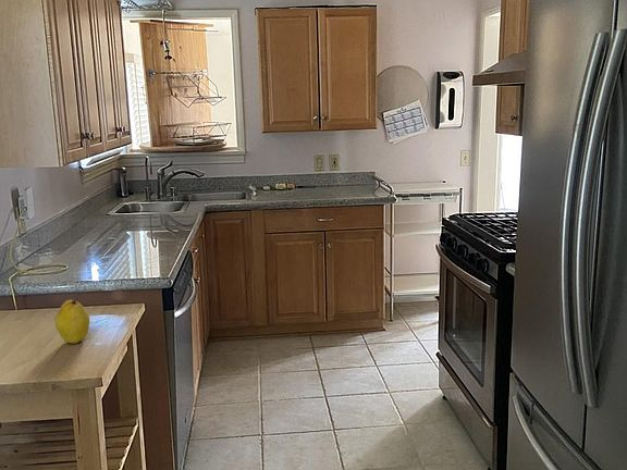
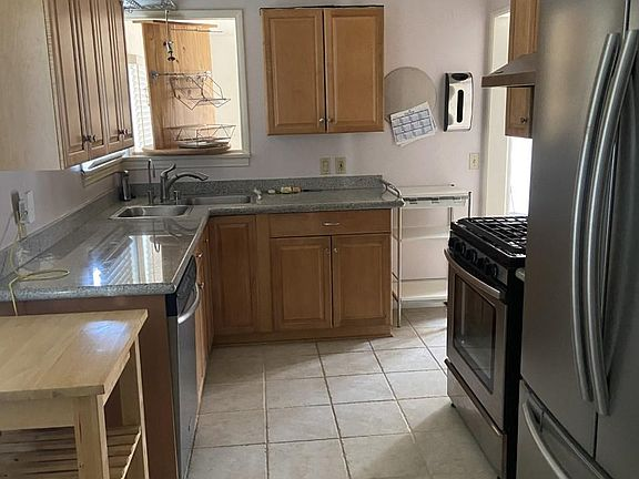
- fruit (72, 320)
